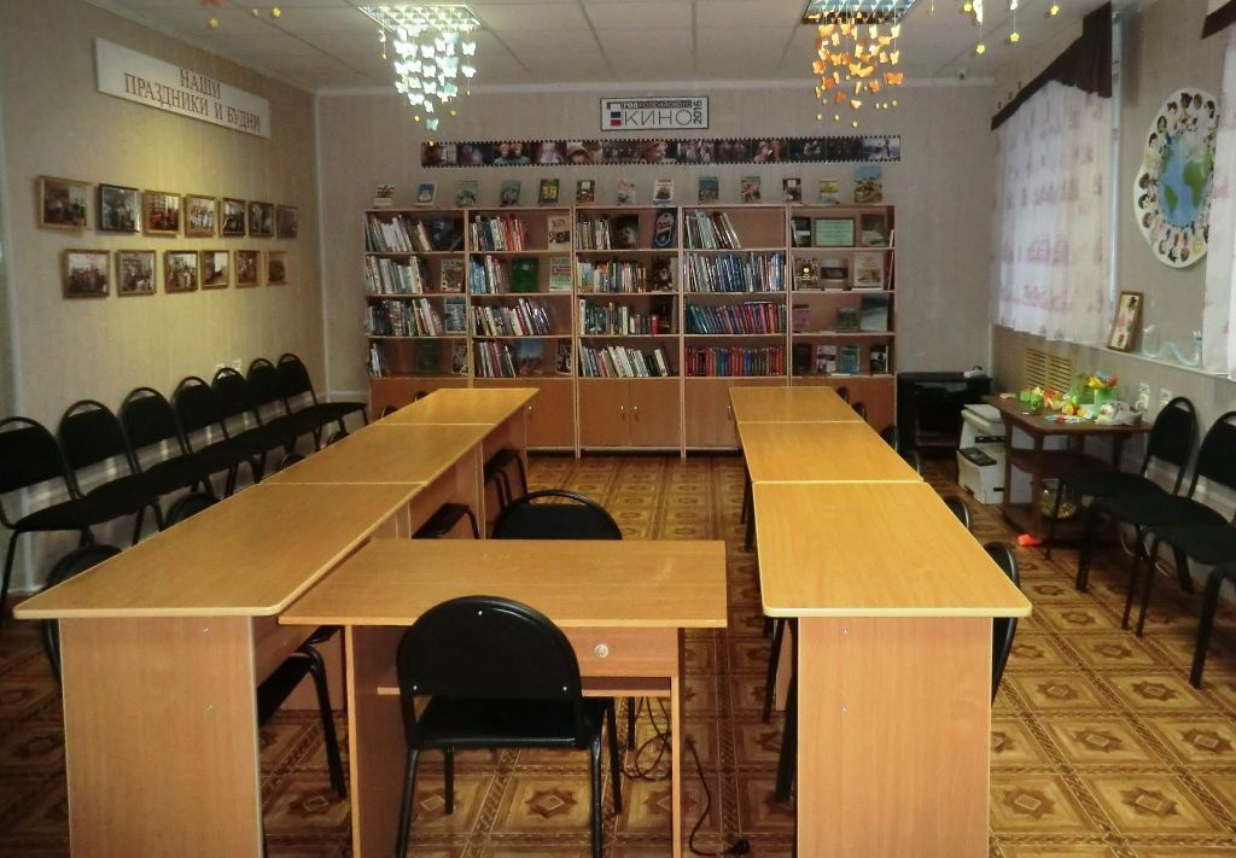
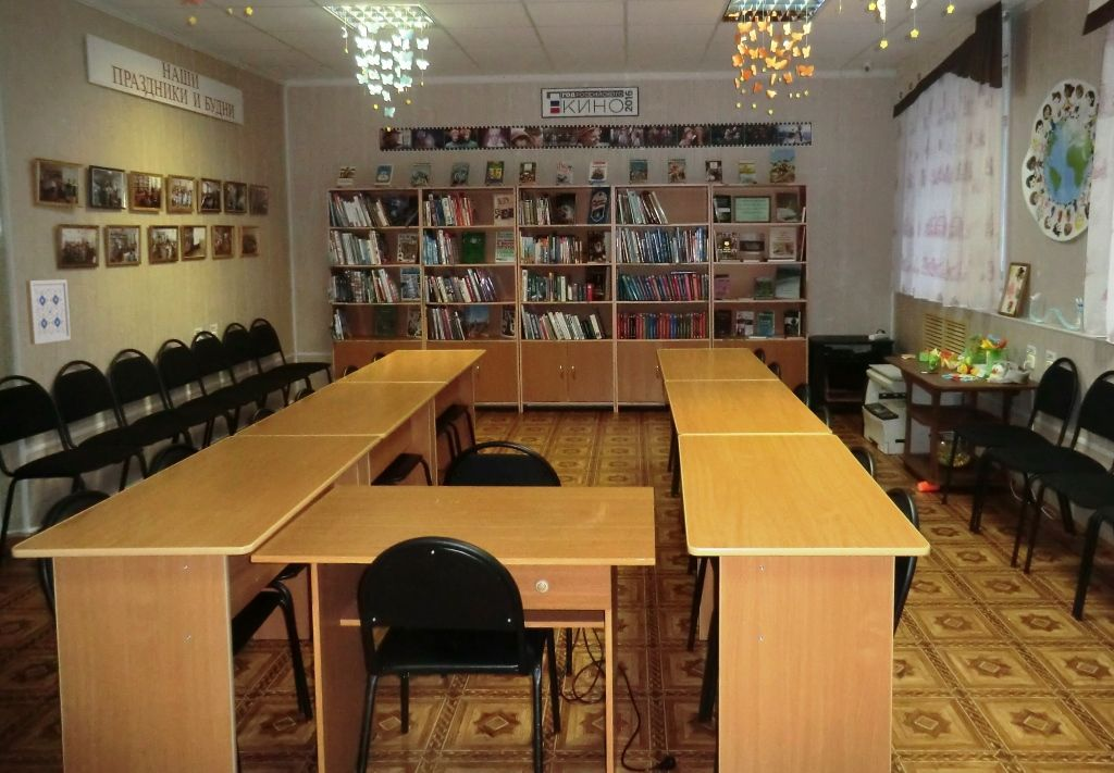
+ wall art (49, 311)
